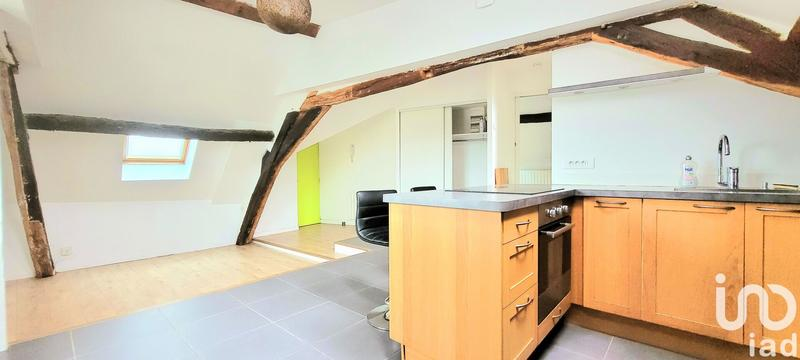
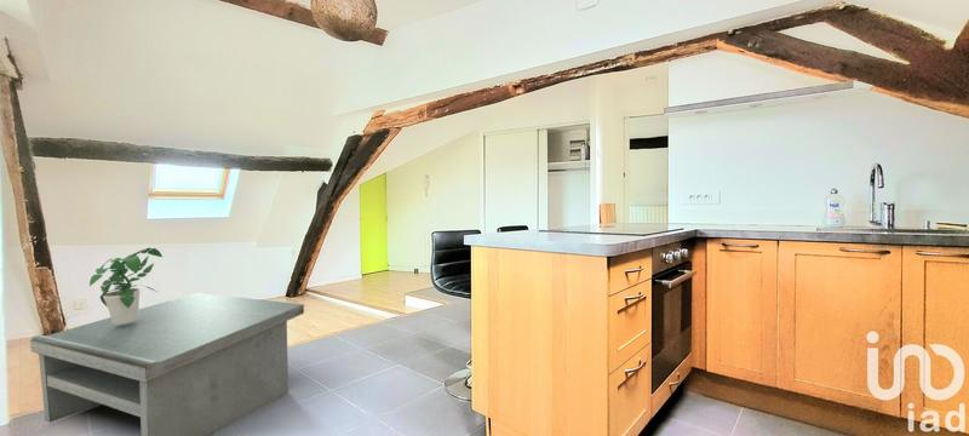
+ potted plant (131, 282)
+ coffee table (178, 358)
